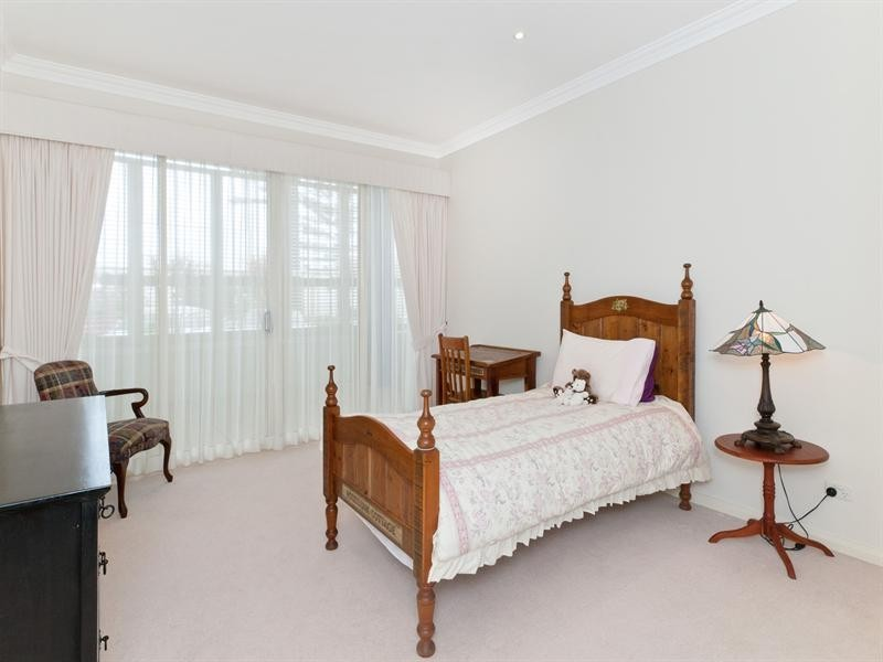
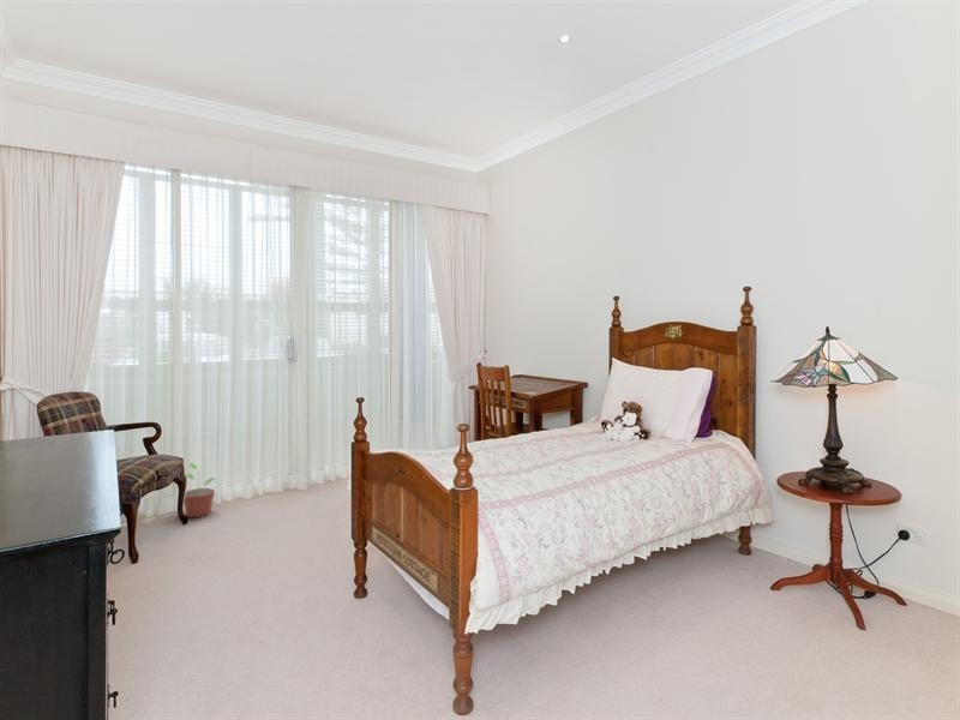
+ potted plant (198, 488)
